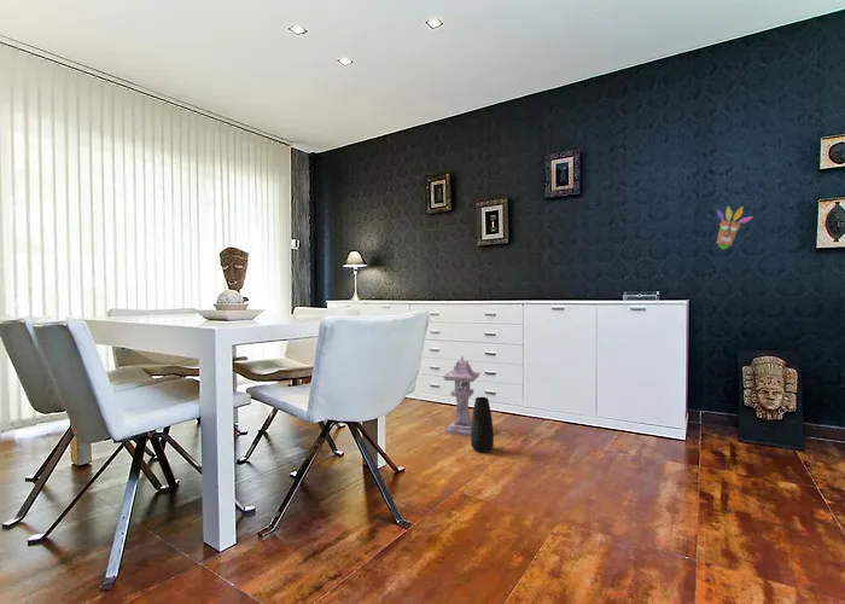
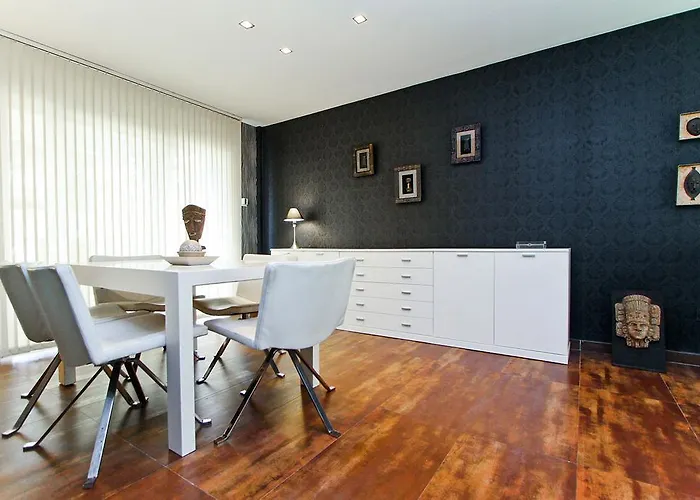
- vase (482, 424)
- lantern (462, 393)
- decorative mask (734, 227)
